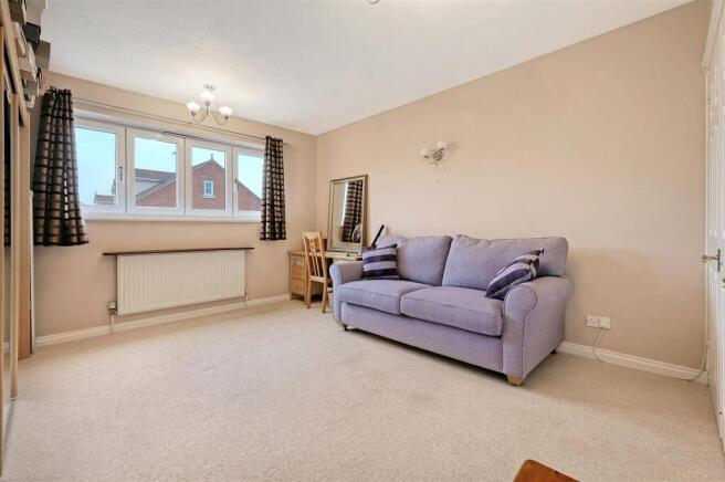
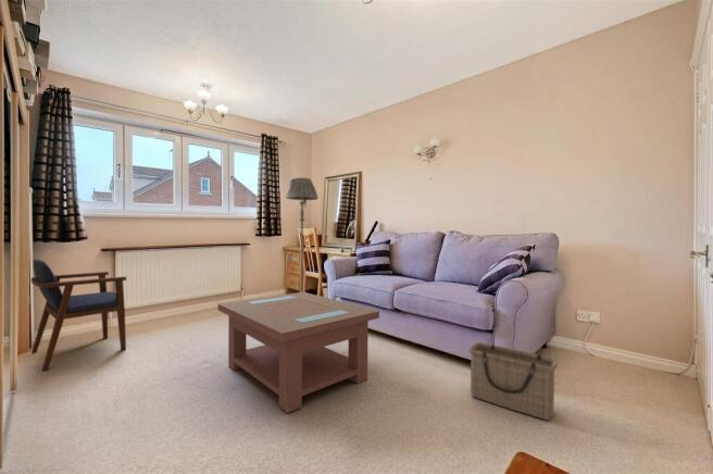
+ armchair (78, 304)
+ coffee table (295, 339)
+ floor lamp (301, 249)
+ basket (510, 377)
